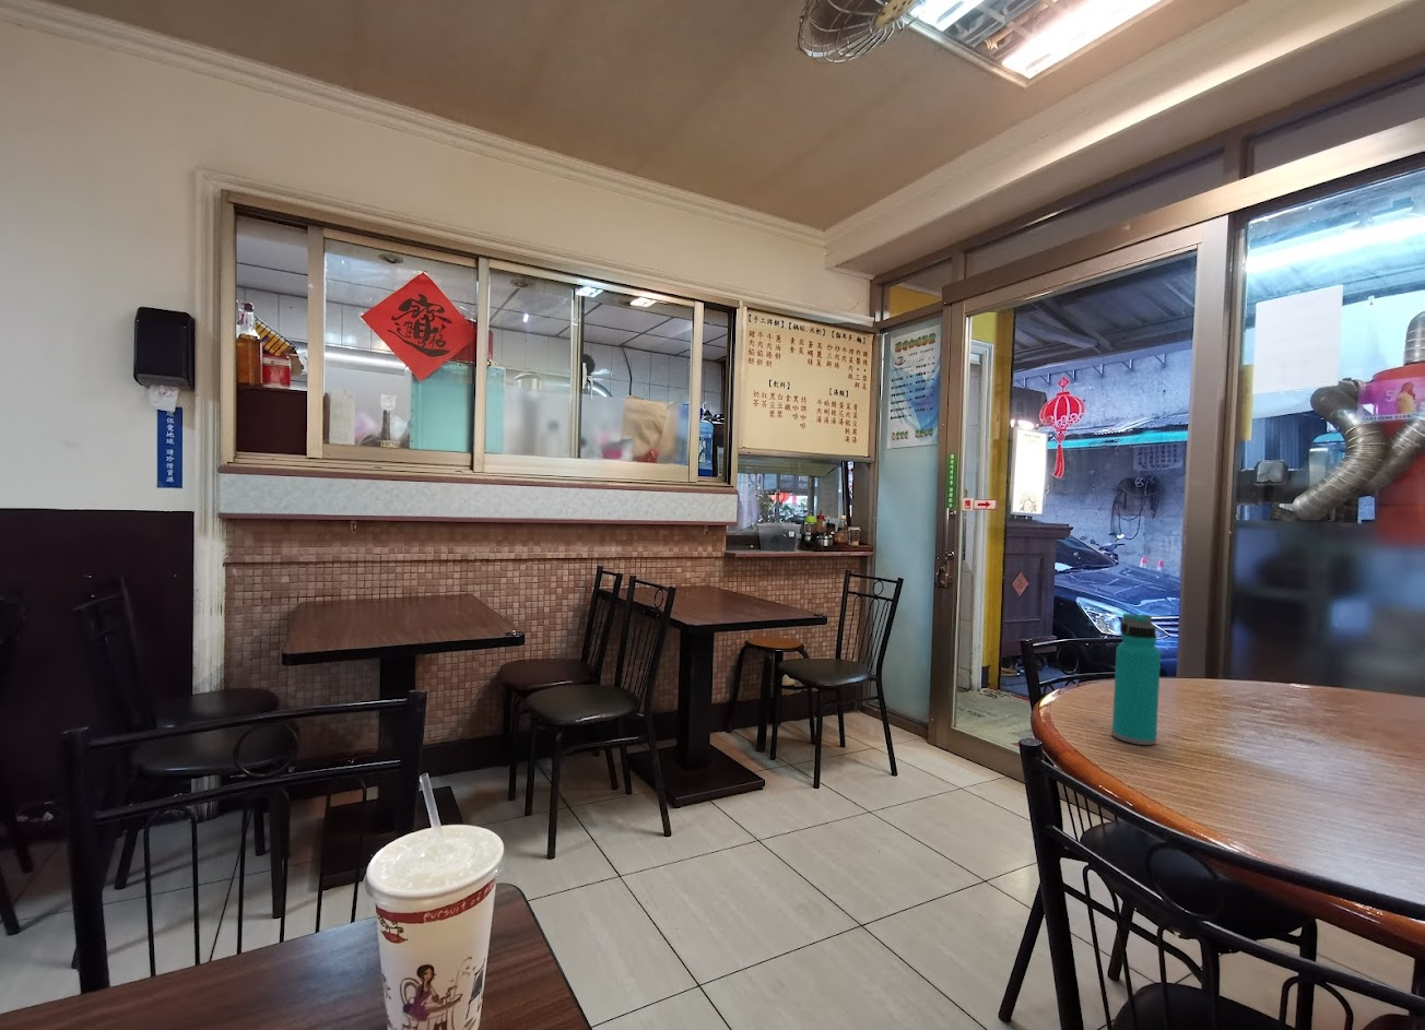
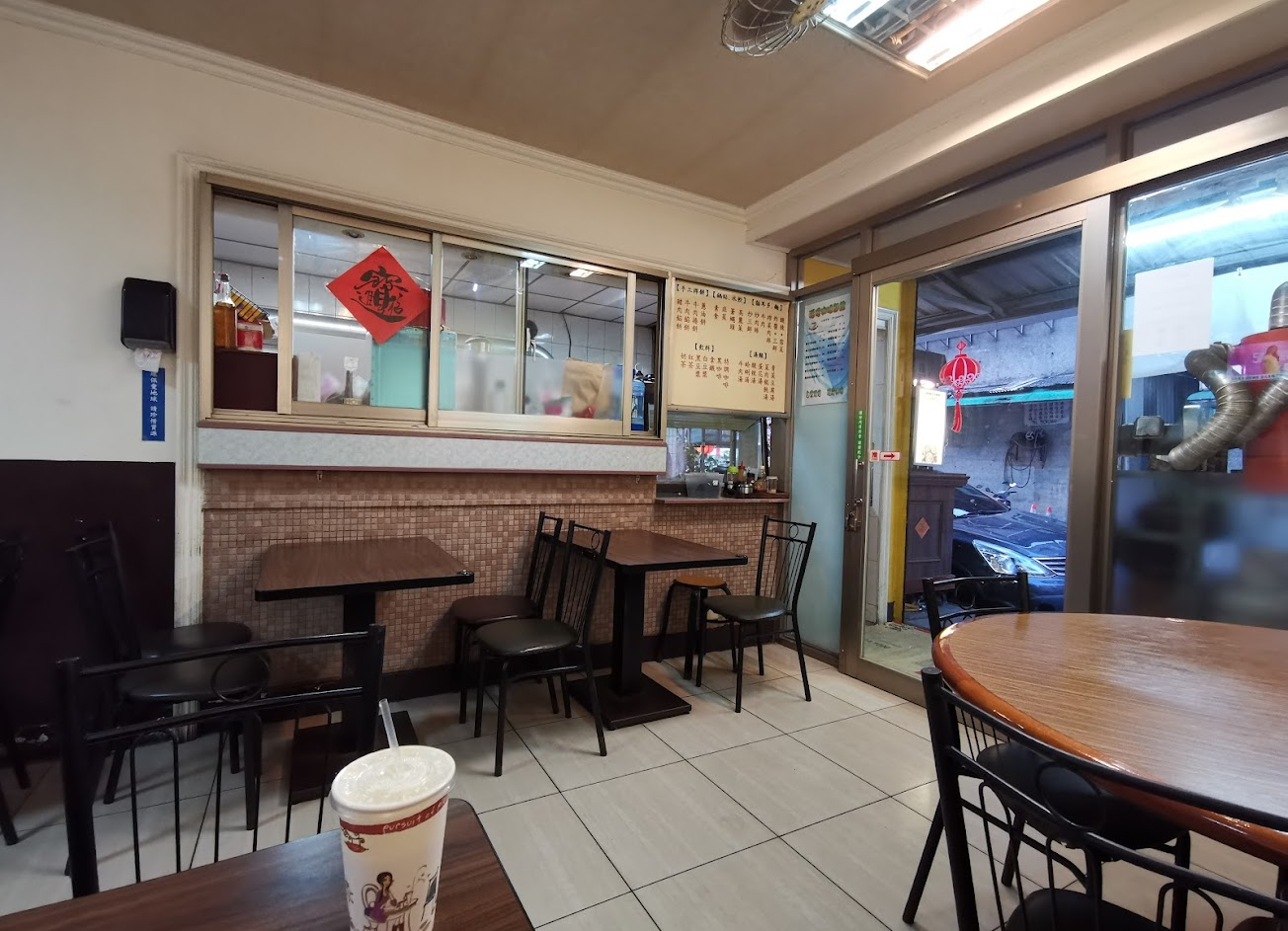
- water bottle (1136, 676)
